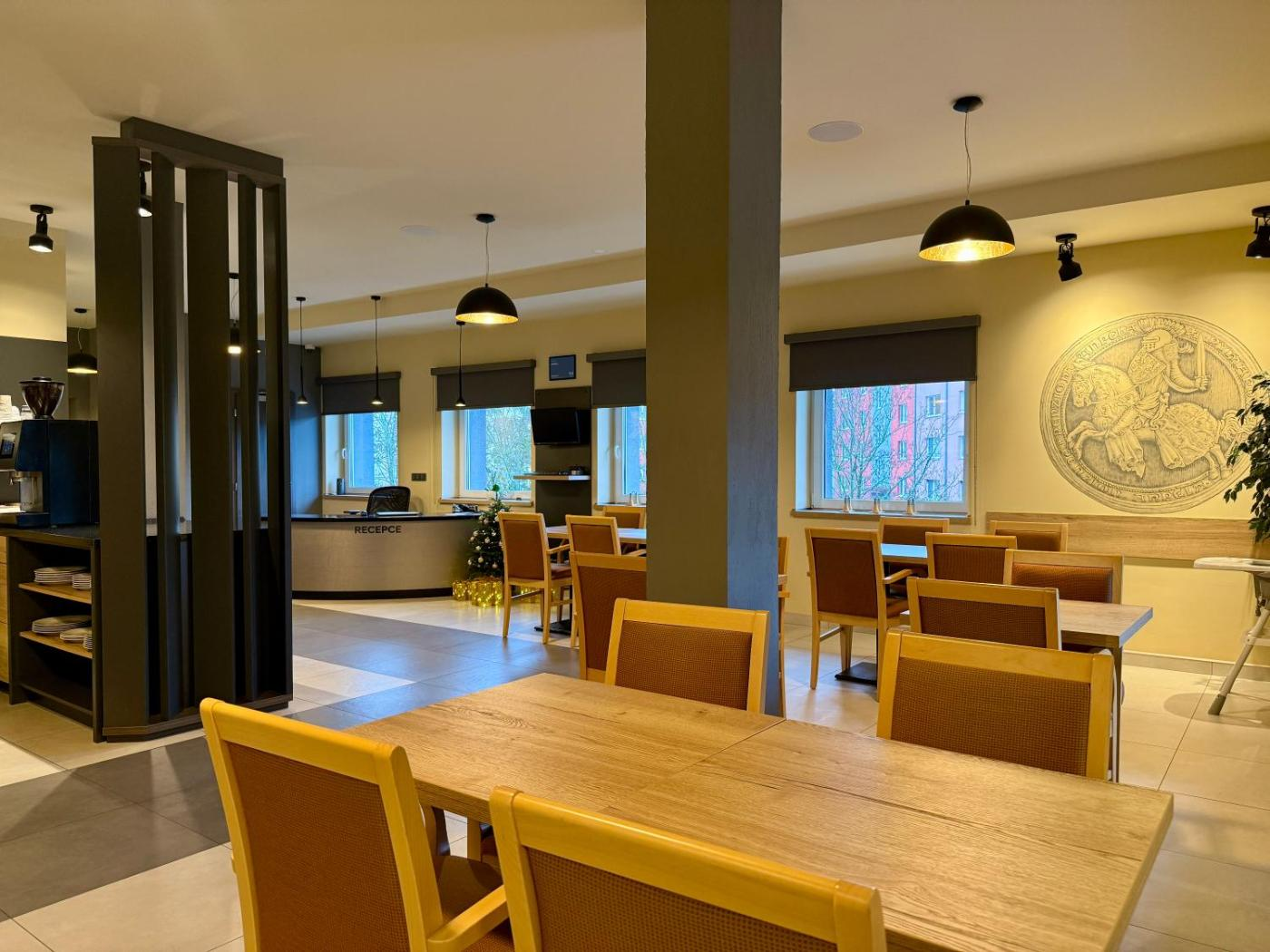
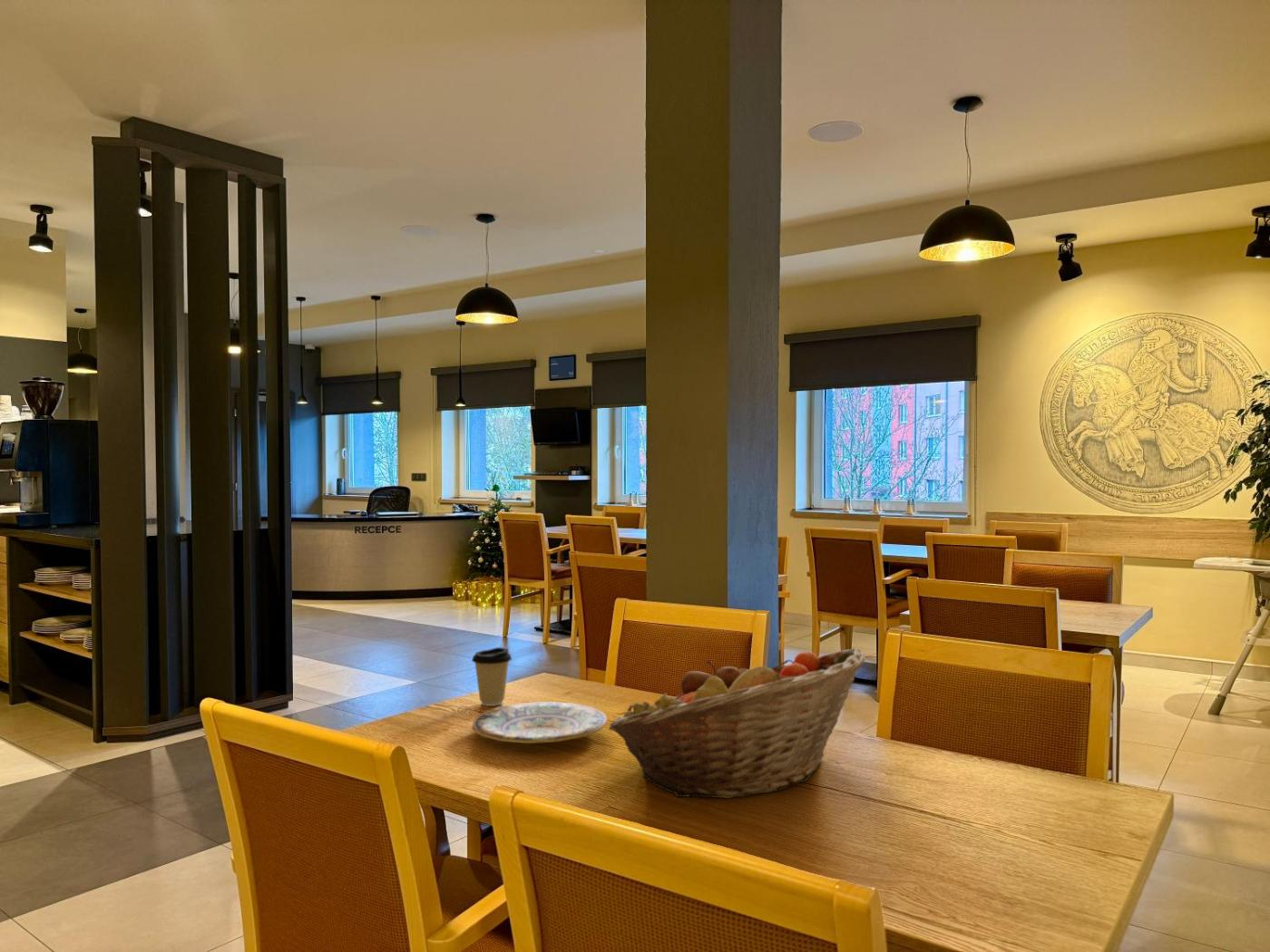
+ plate (540, 727)
+ fruit basket (742, 709)
+ coffee cup (492, 676)
